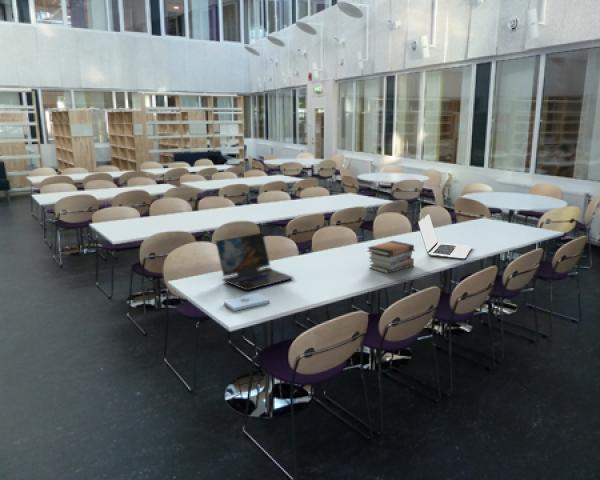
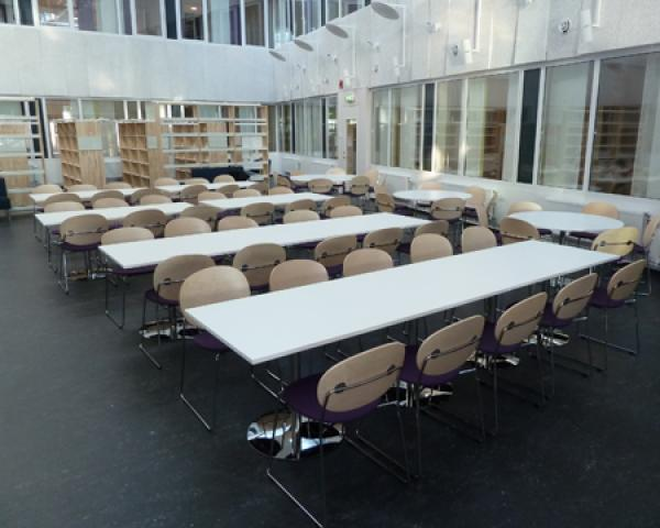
- laptop (443, 243)
- laptop (255, 260)
- book stack (390, 256)
- notepad (246, 301)
